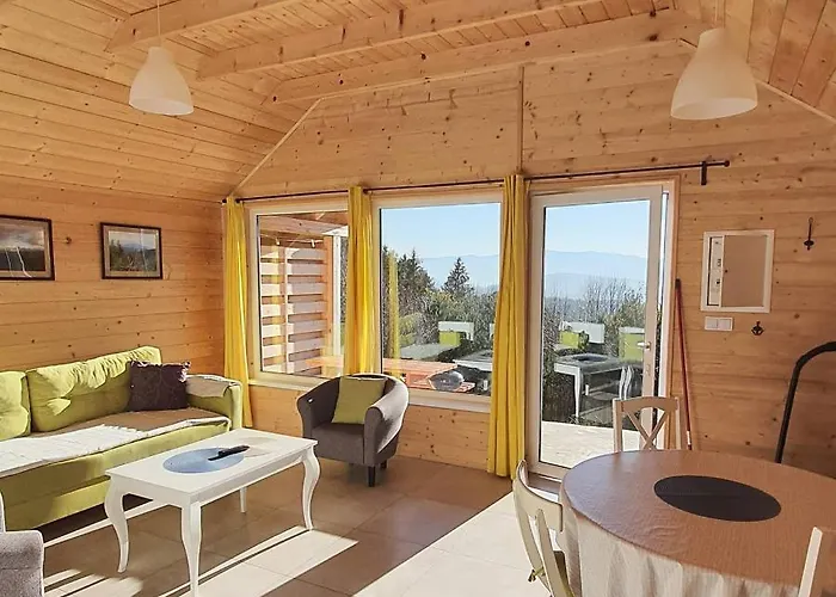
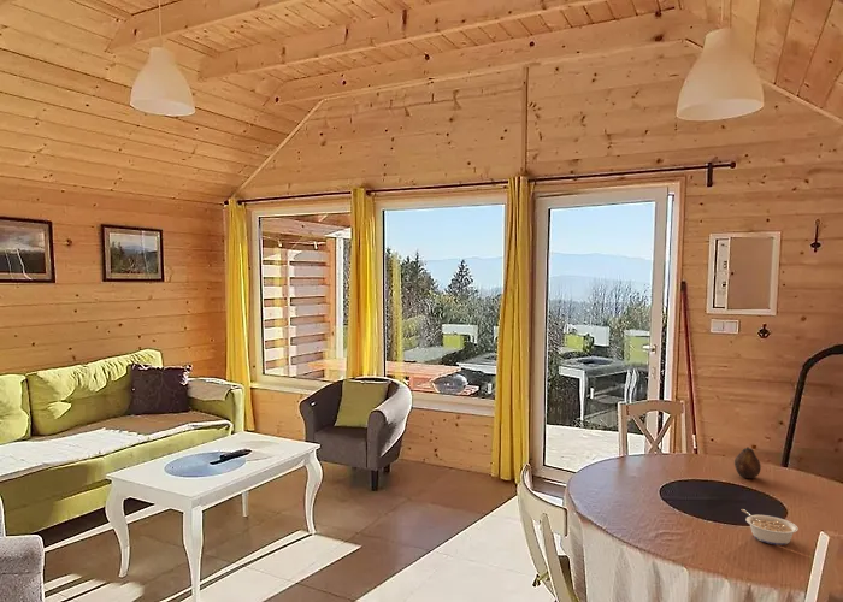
+ fruit (747, 461)
+ legume (768, 529)
